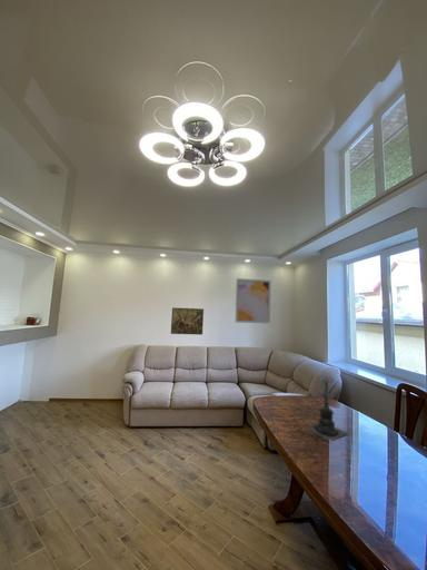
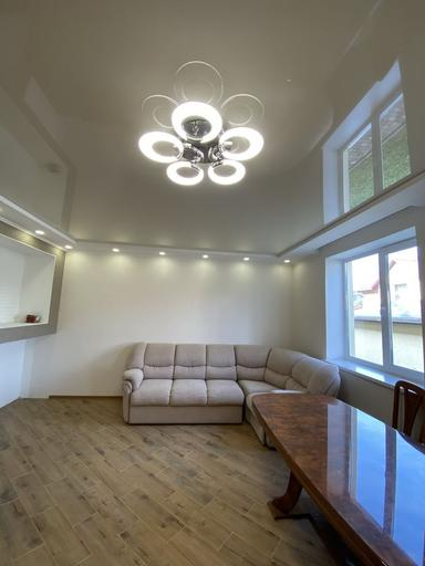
- candle holder (326, 400)
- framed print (187, 321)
- wall art (252, 301)
